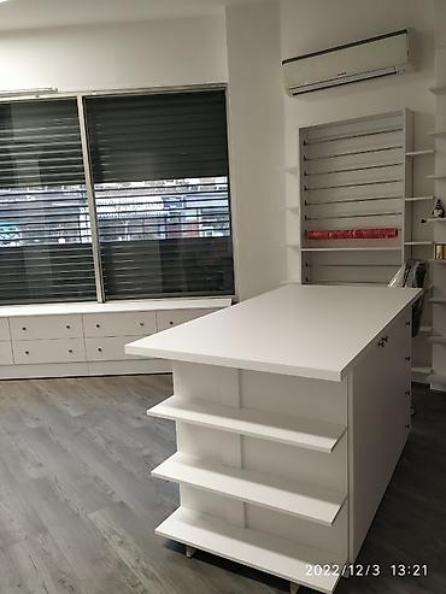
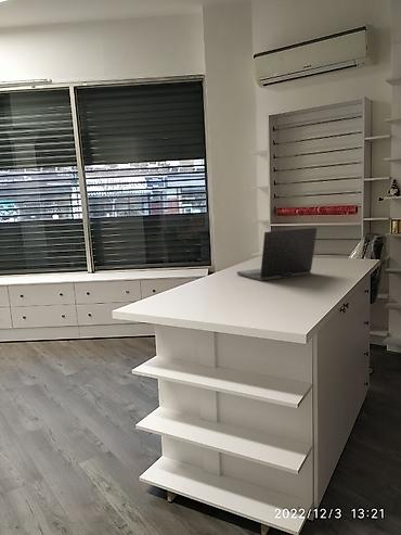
+ laptop (275, 252)
